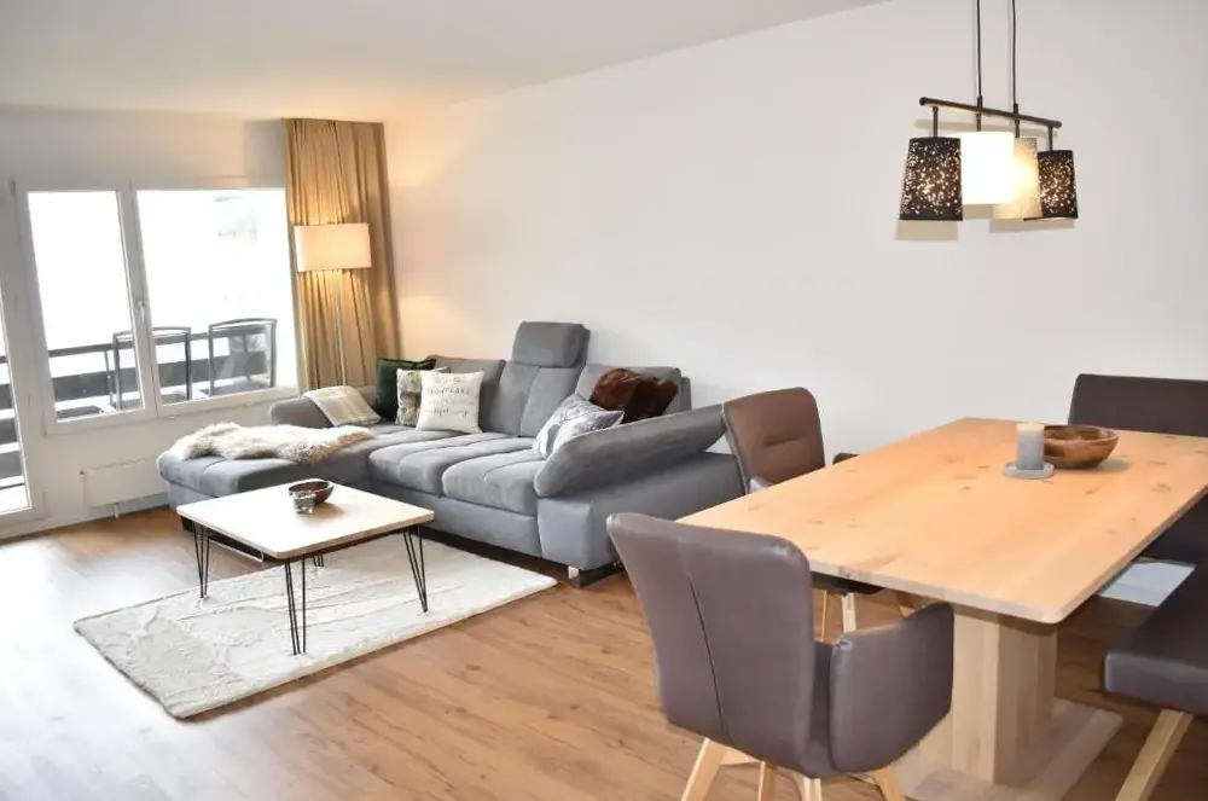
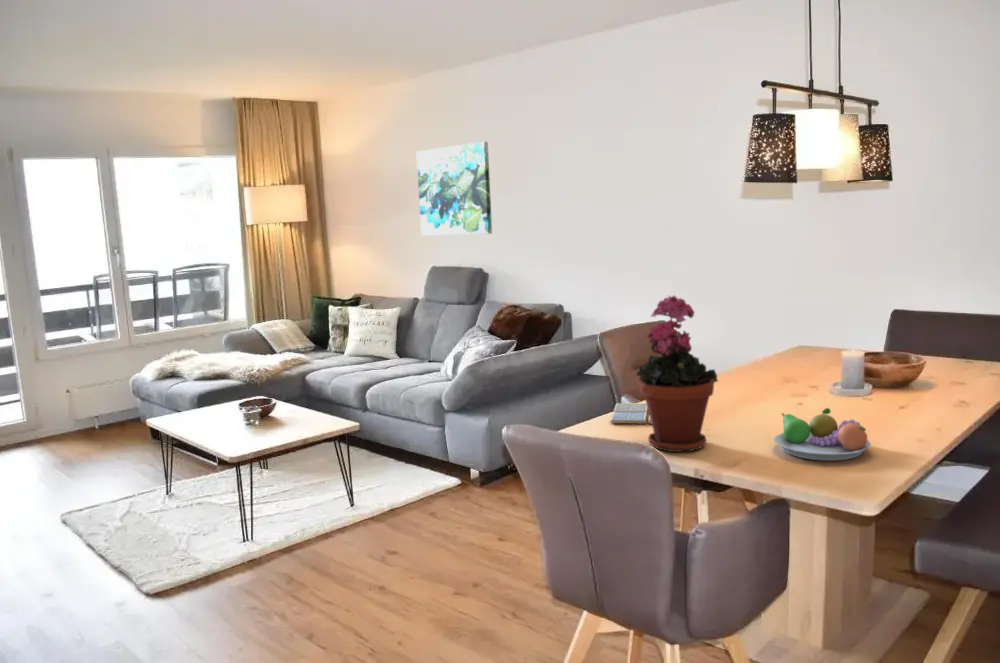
+ potted plant (673, 371)
+ drink coaster (646, 413)
+ wall art (453, 191)
+ fruit bowl (819, 431)
